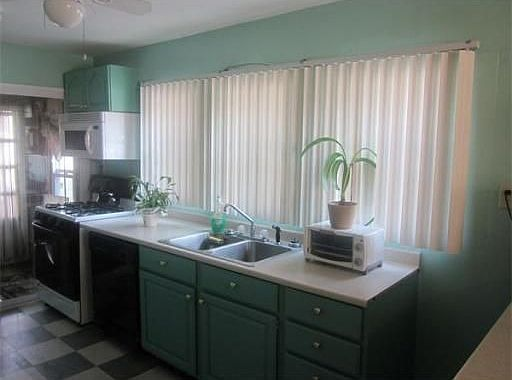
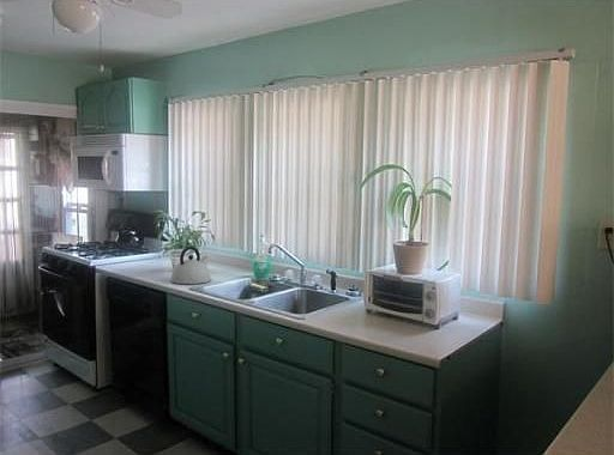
+ kettle (192, 262)
